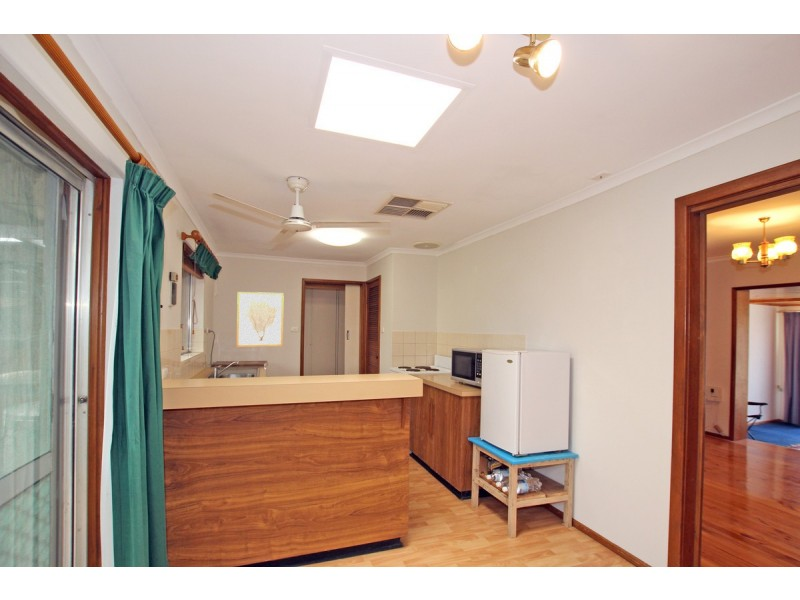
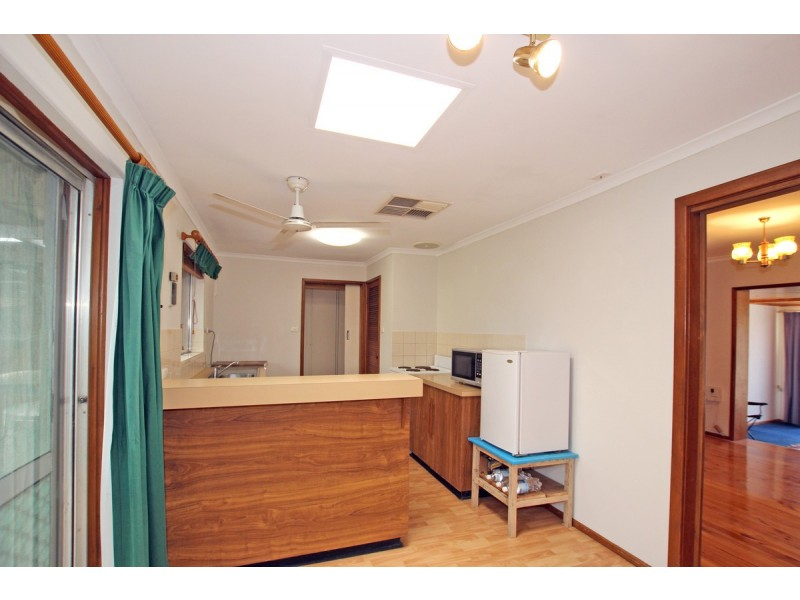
- wall art (260, 319)
